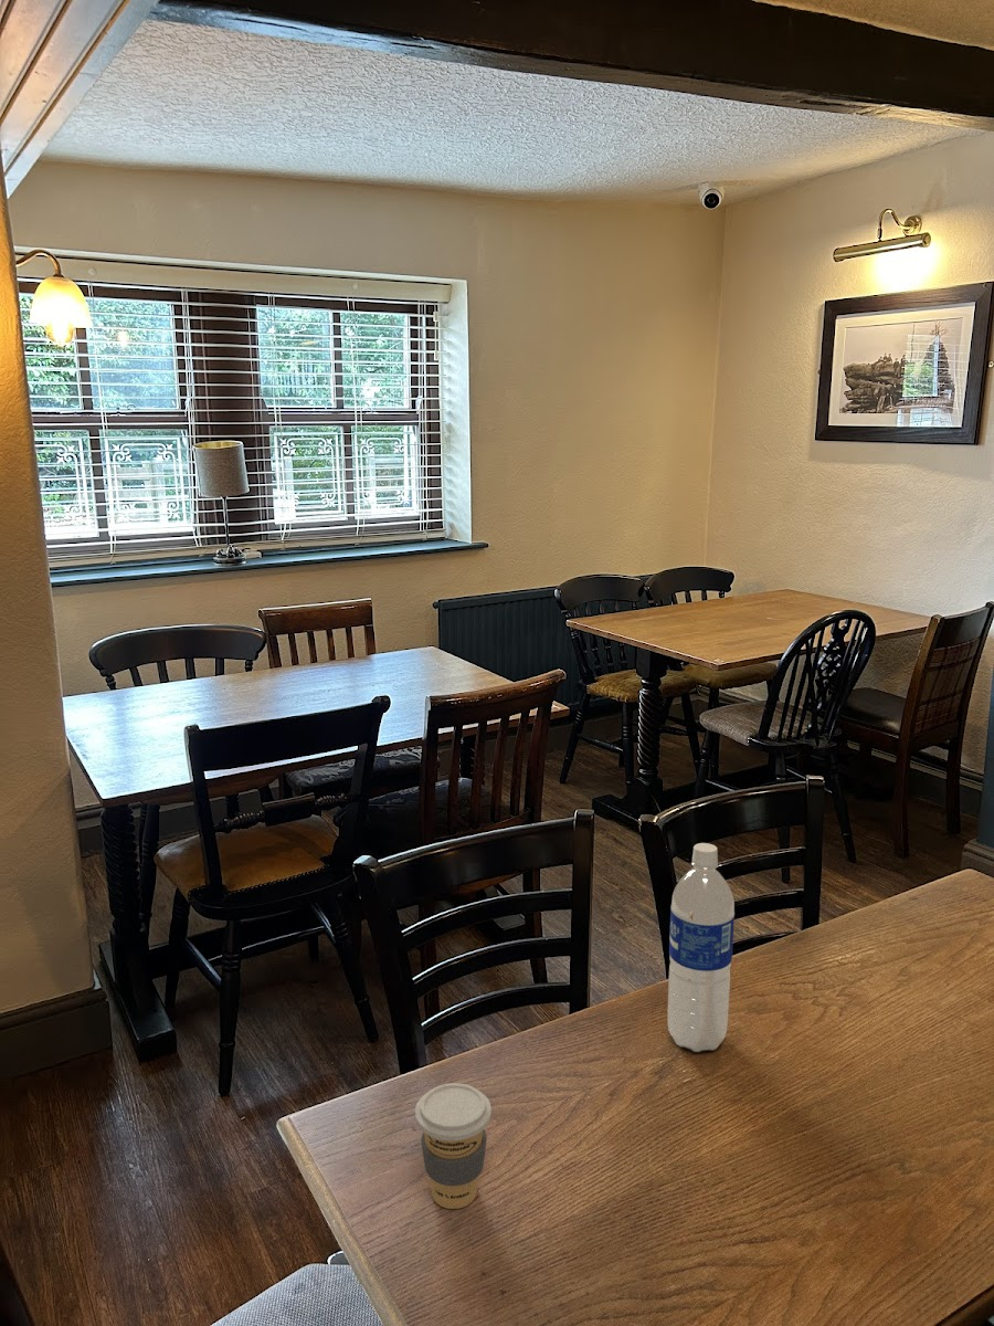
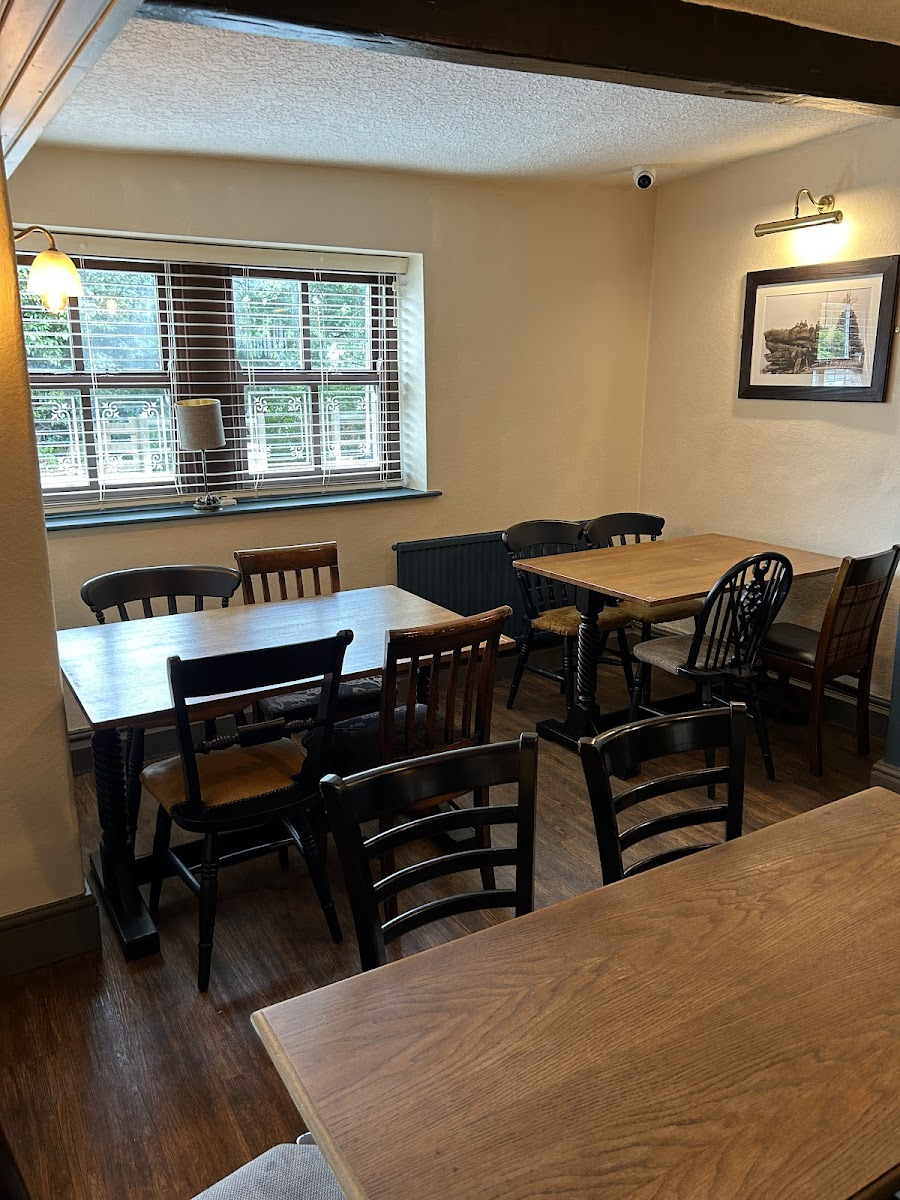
- water bottle (700, 945)
- coffee cup (453, 1148)
